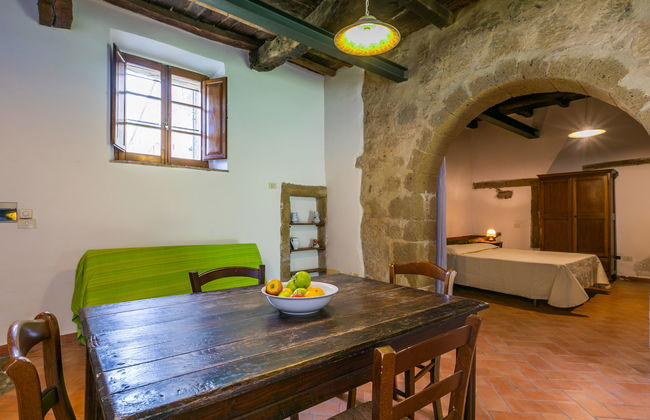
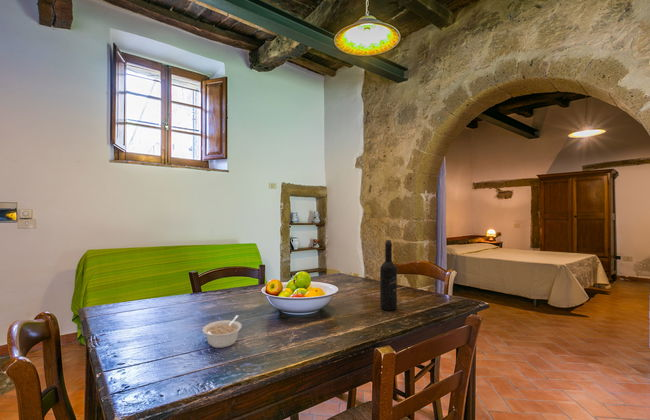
+ legume (222, 332)
+ wine bottle (388, 274)
